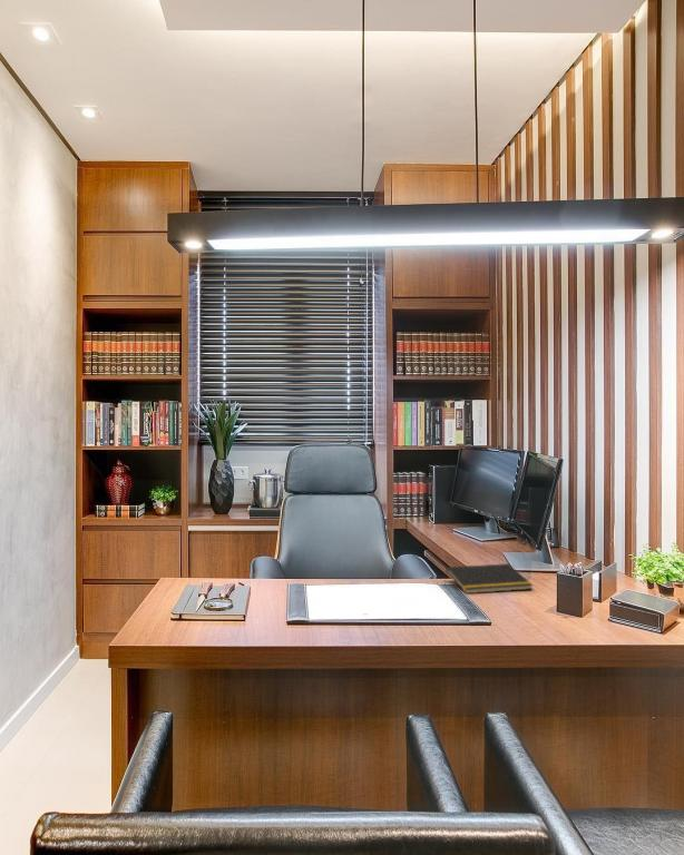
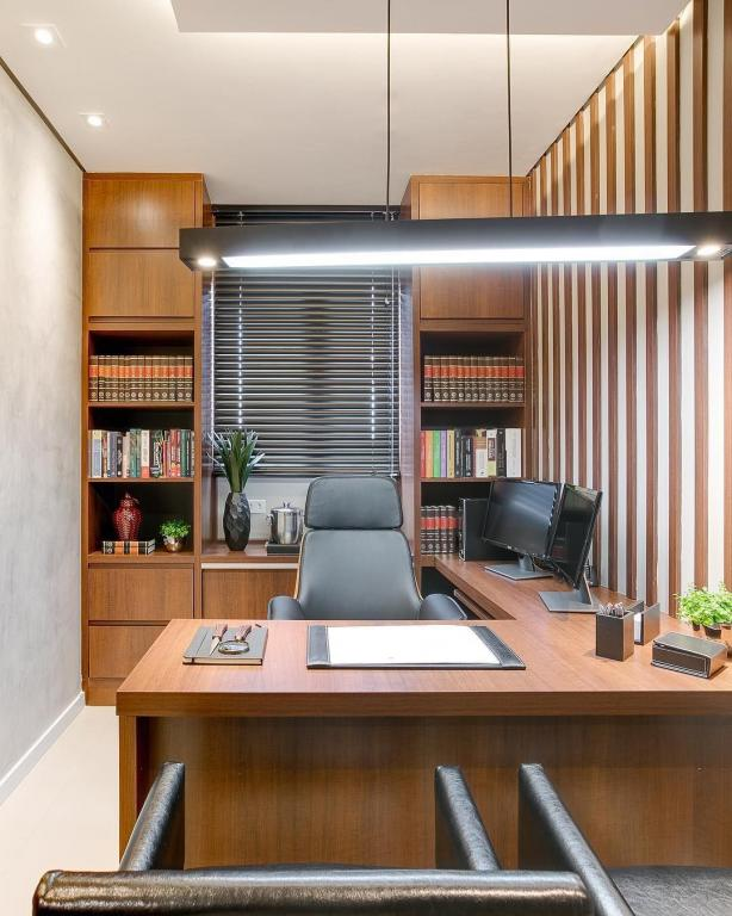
- notepad (488, 578)
